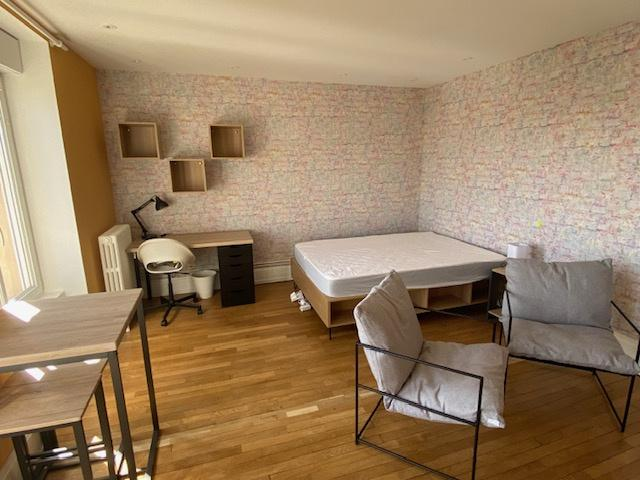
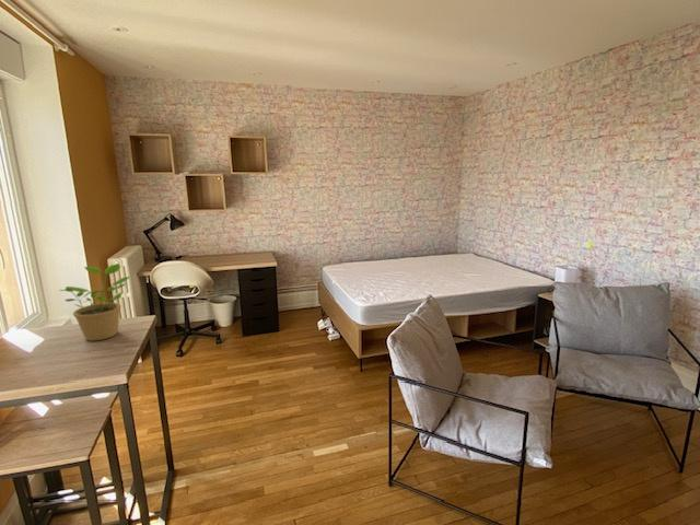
+ potted plant (100, 303)
